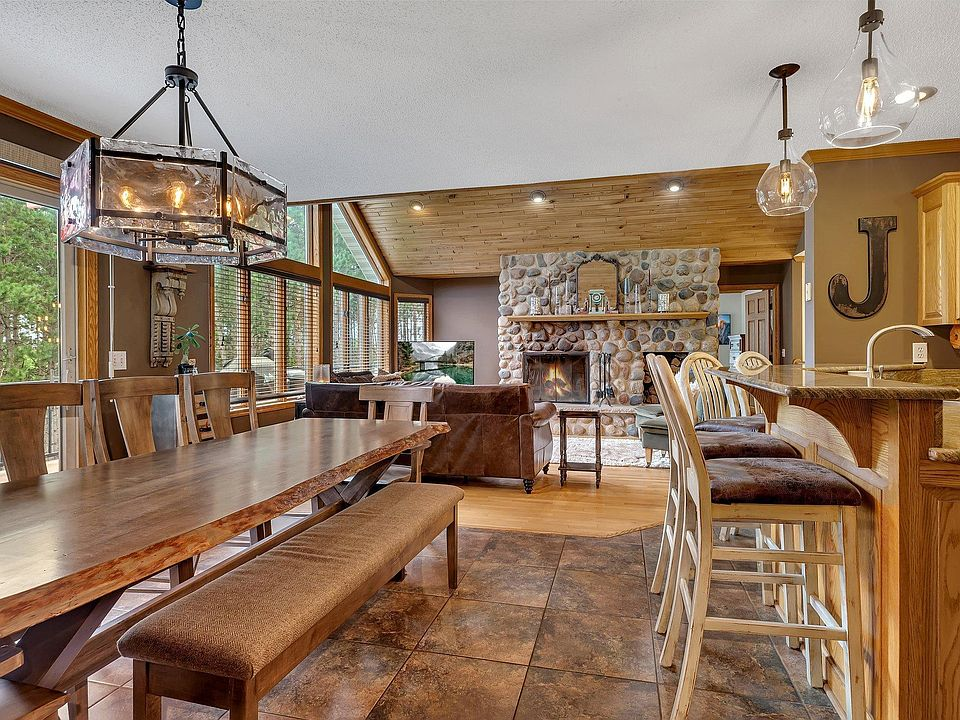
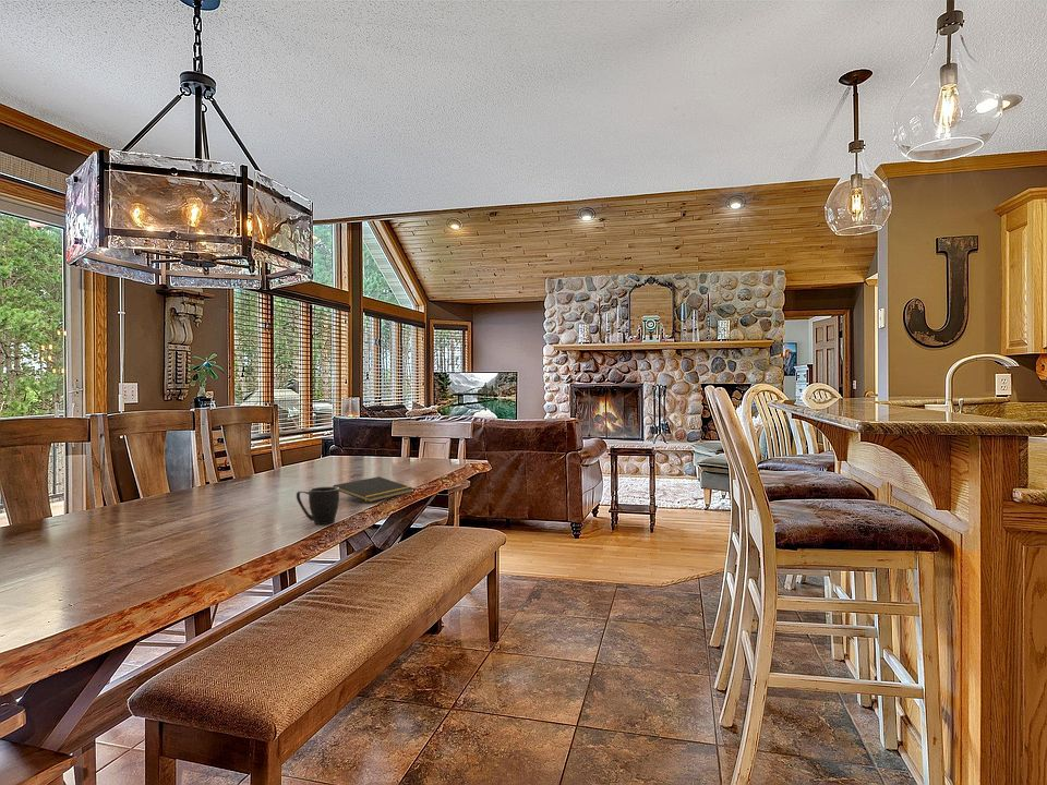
+ notepad (374, 488)
+ mug (317, 505)
